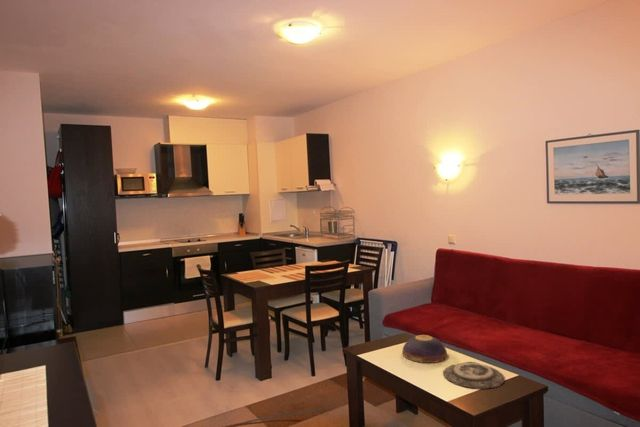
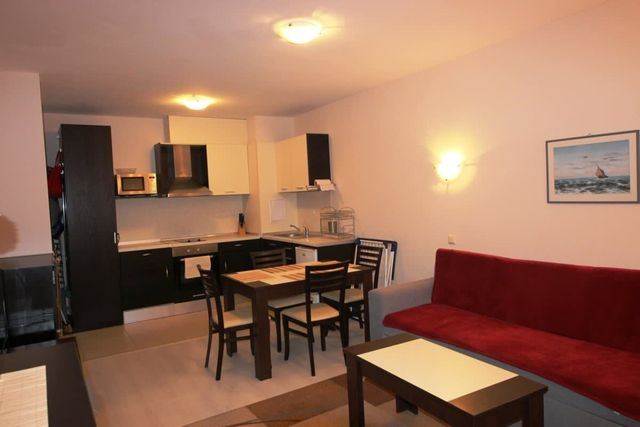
- decorative bowl (424, 345)
- plate (473, 372)
